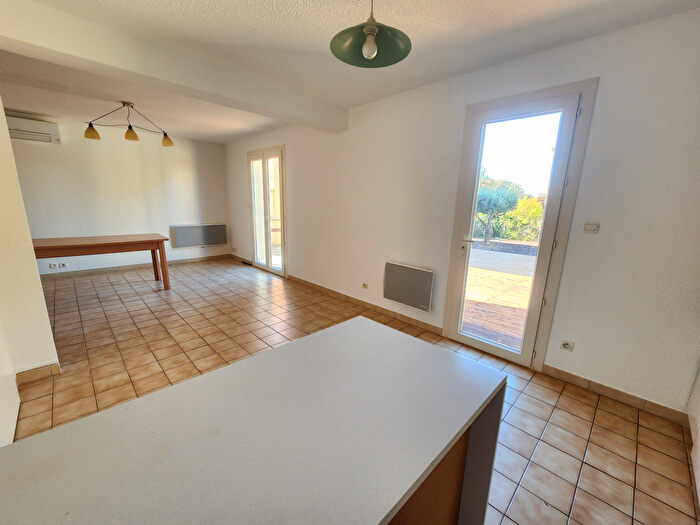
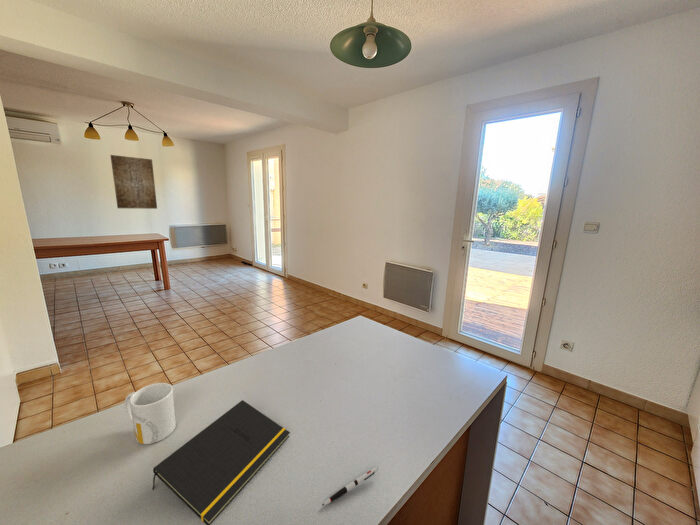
+ pen (351, 486)
+ mug (146, 412)
+ wall art (135, 183)
+ notepad (228, 450)
